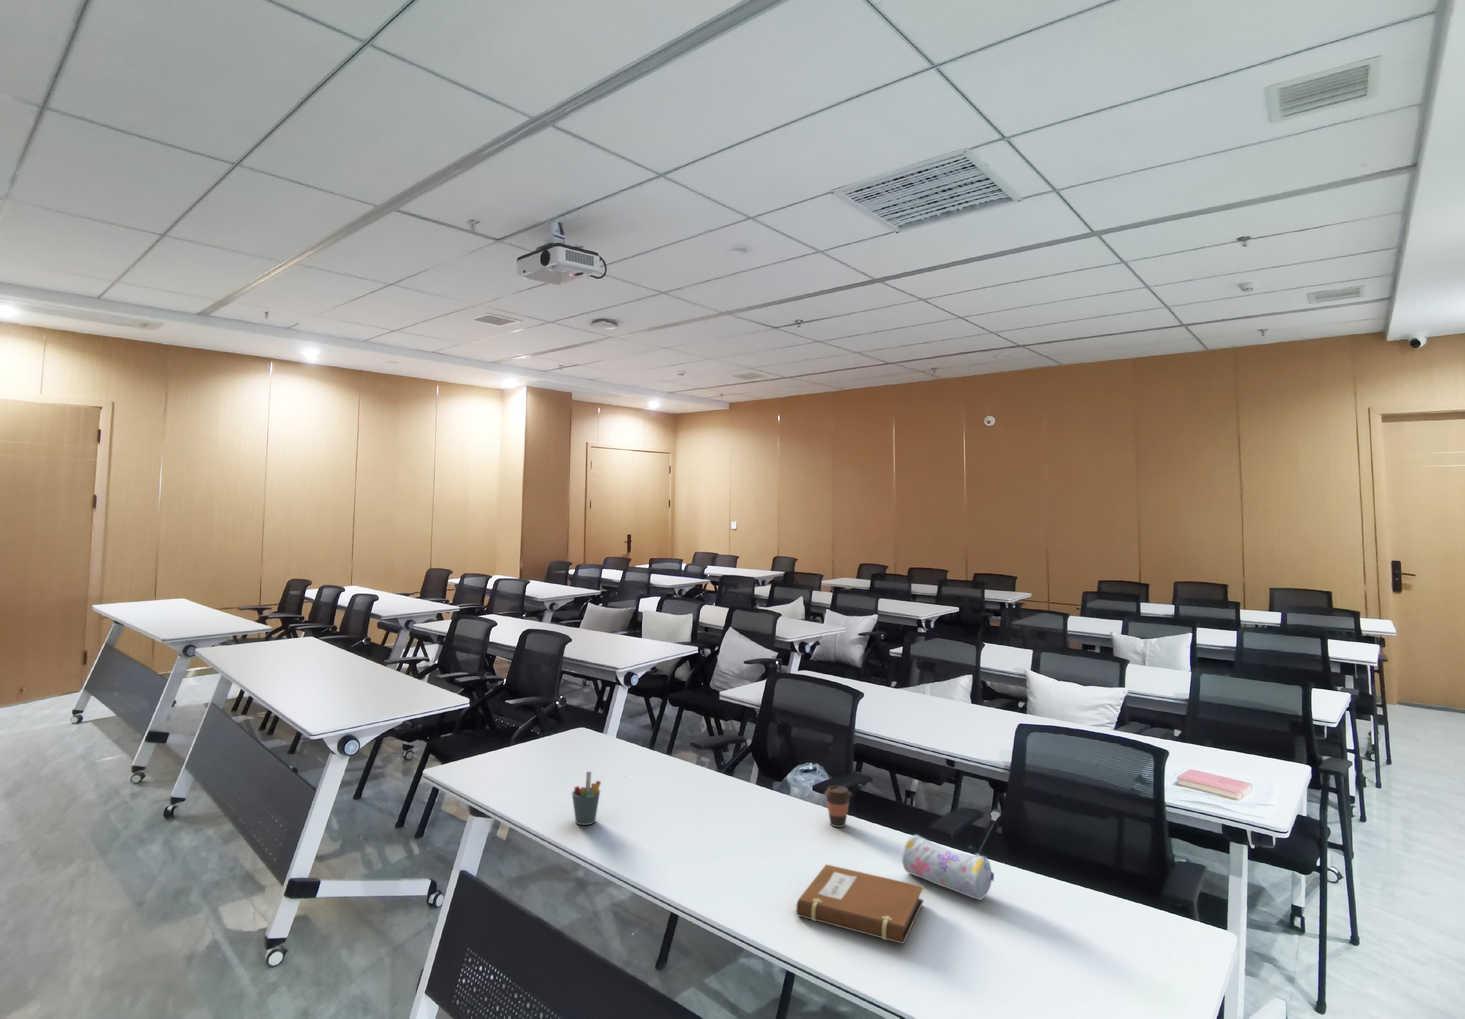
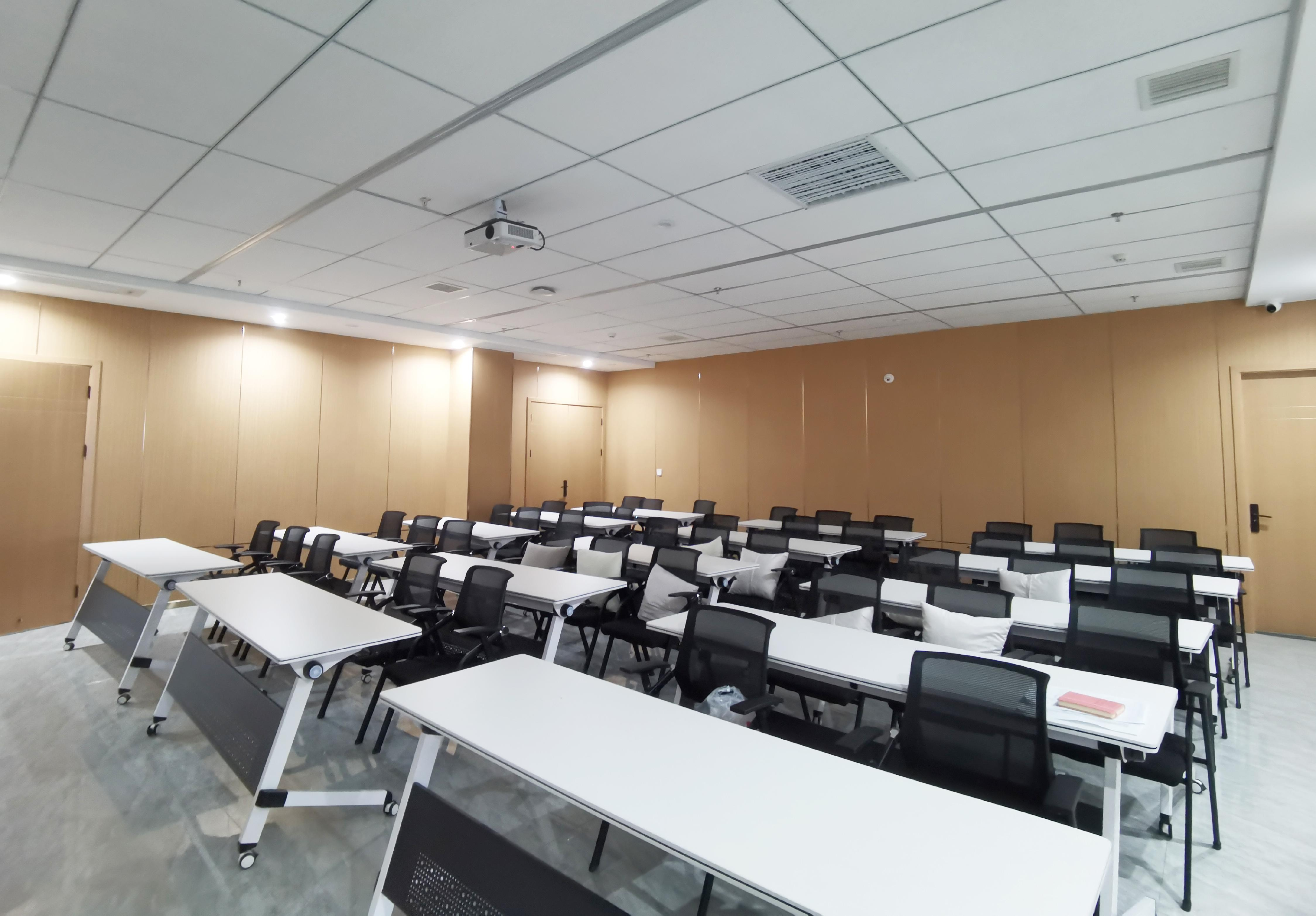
- notebook (858, 901)
- pen holder (587, 799)
- coffee cup (837, 807)
- pencil case (946, 865)
